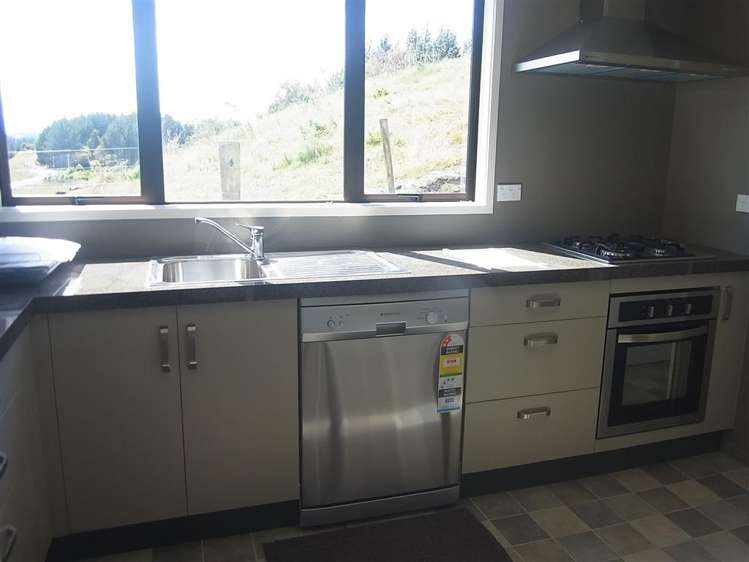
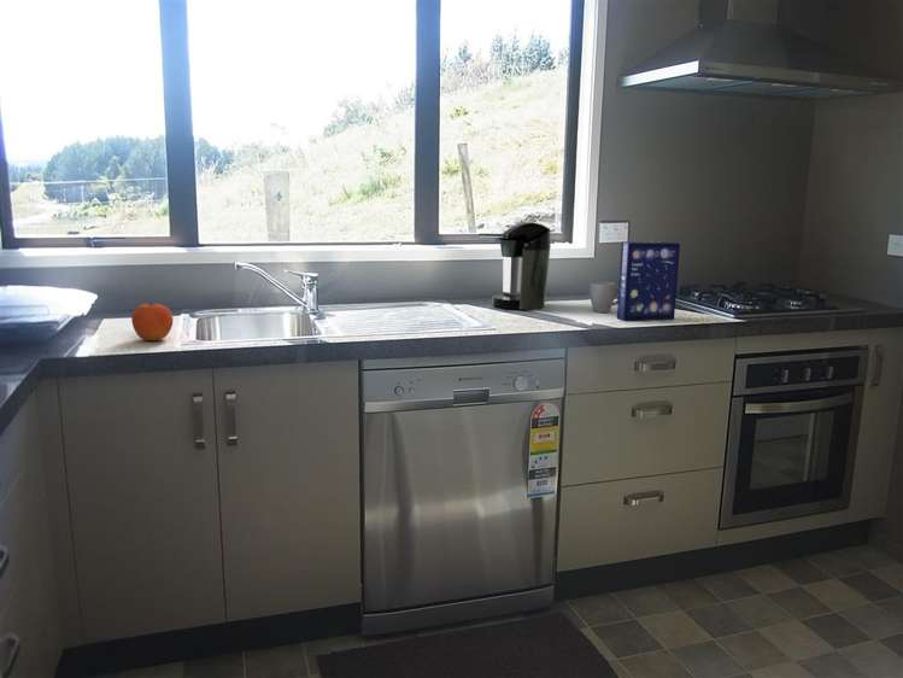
+ cereal box (647, 280)
+ coffee maker (517, 262)
+ mug (606, 297)
+ fruit (152, 321)
